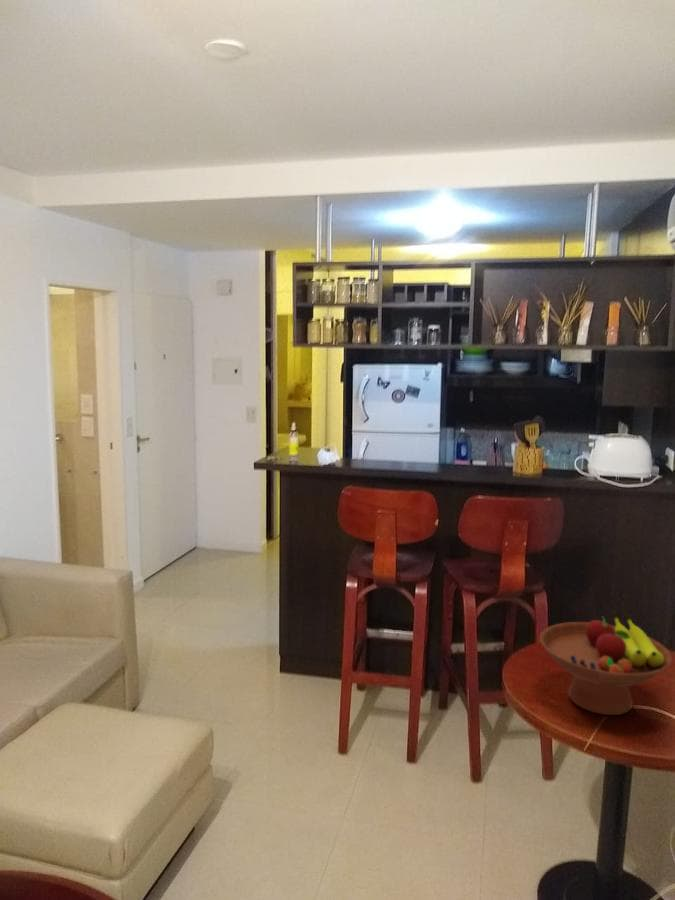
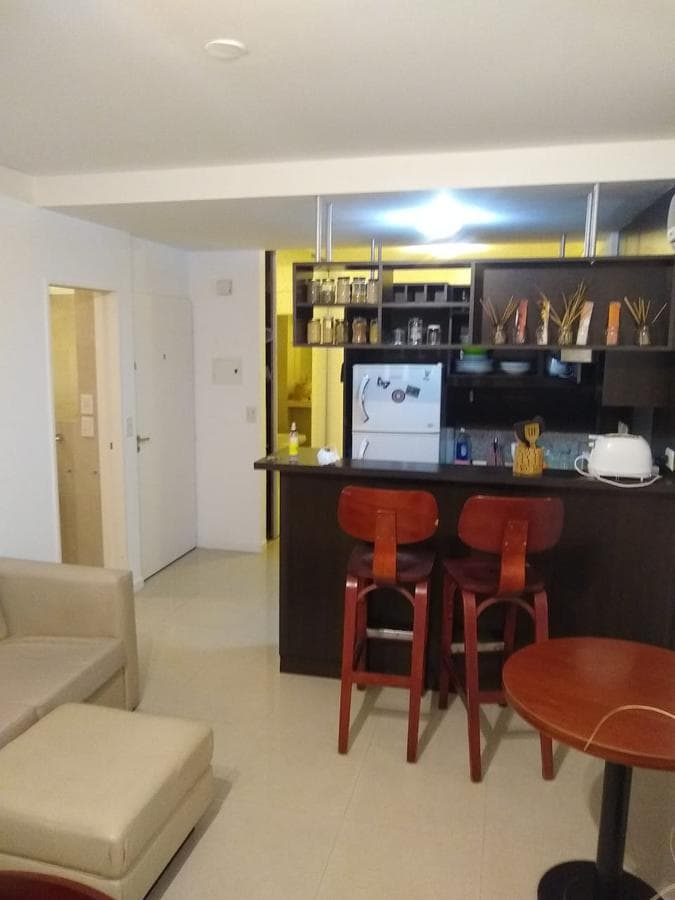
- fruit bowl (602, 662)
